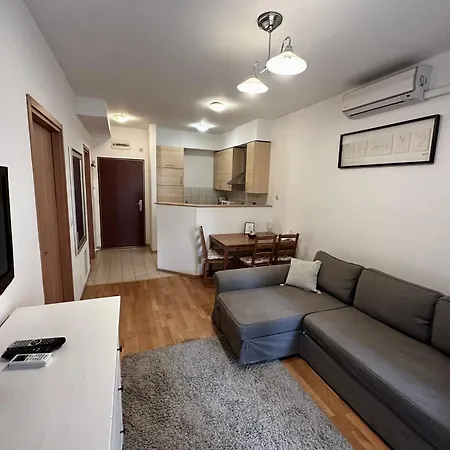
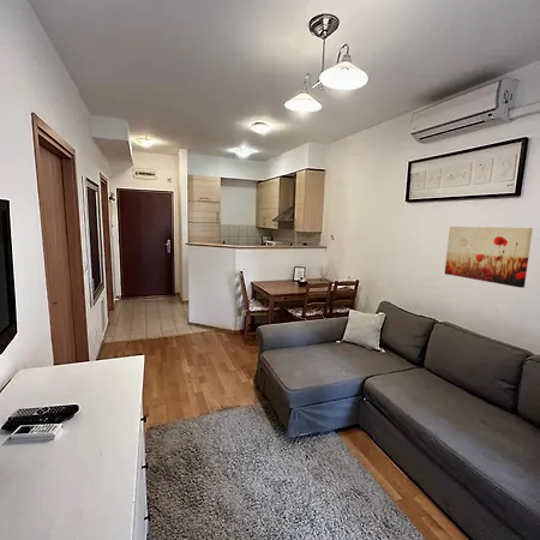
+ wall art (482, 253)
